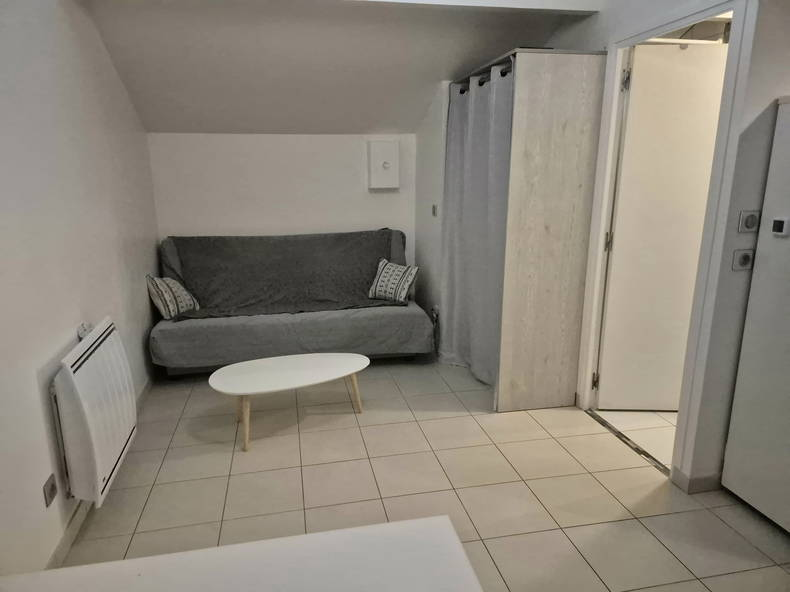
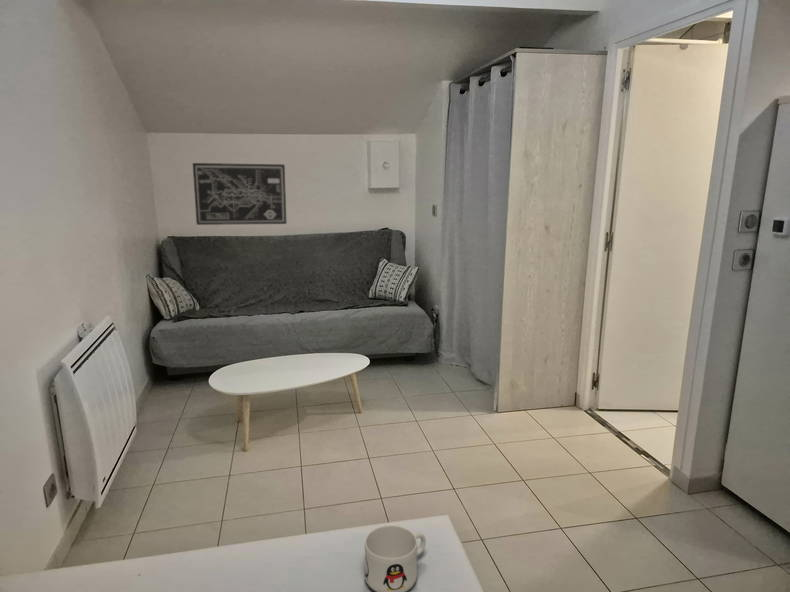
+ mug (398, 555)
+ wall art (241, 194)
